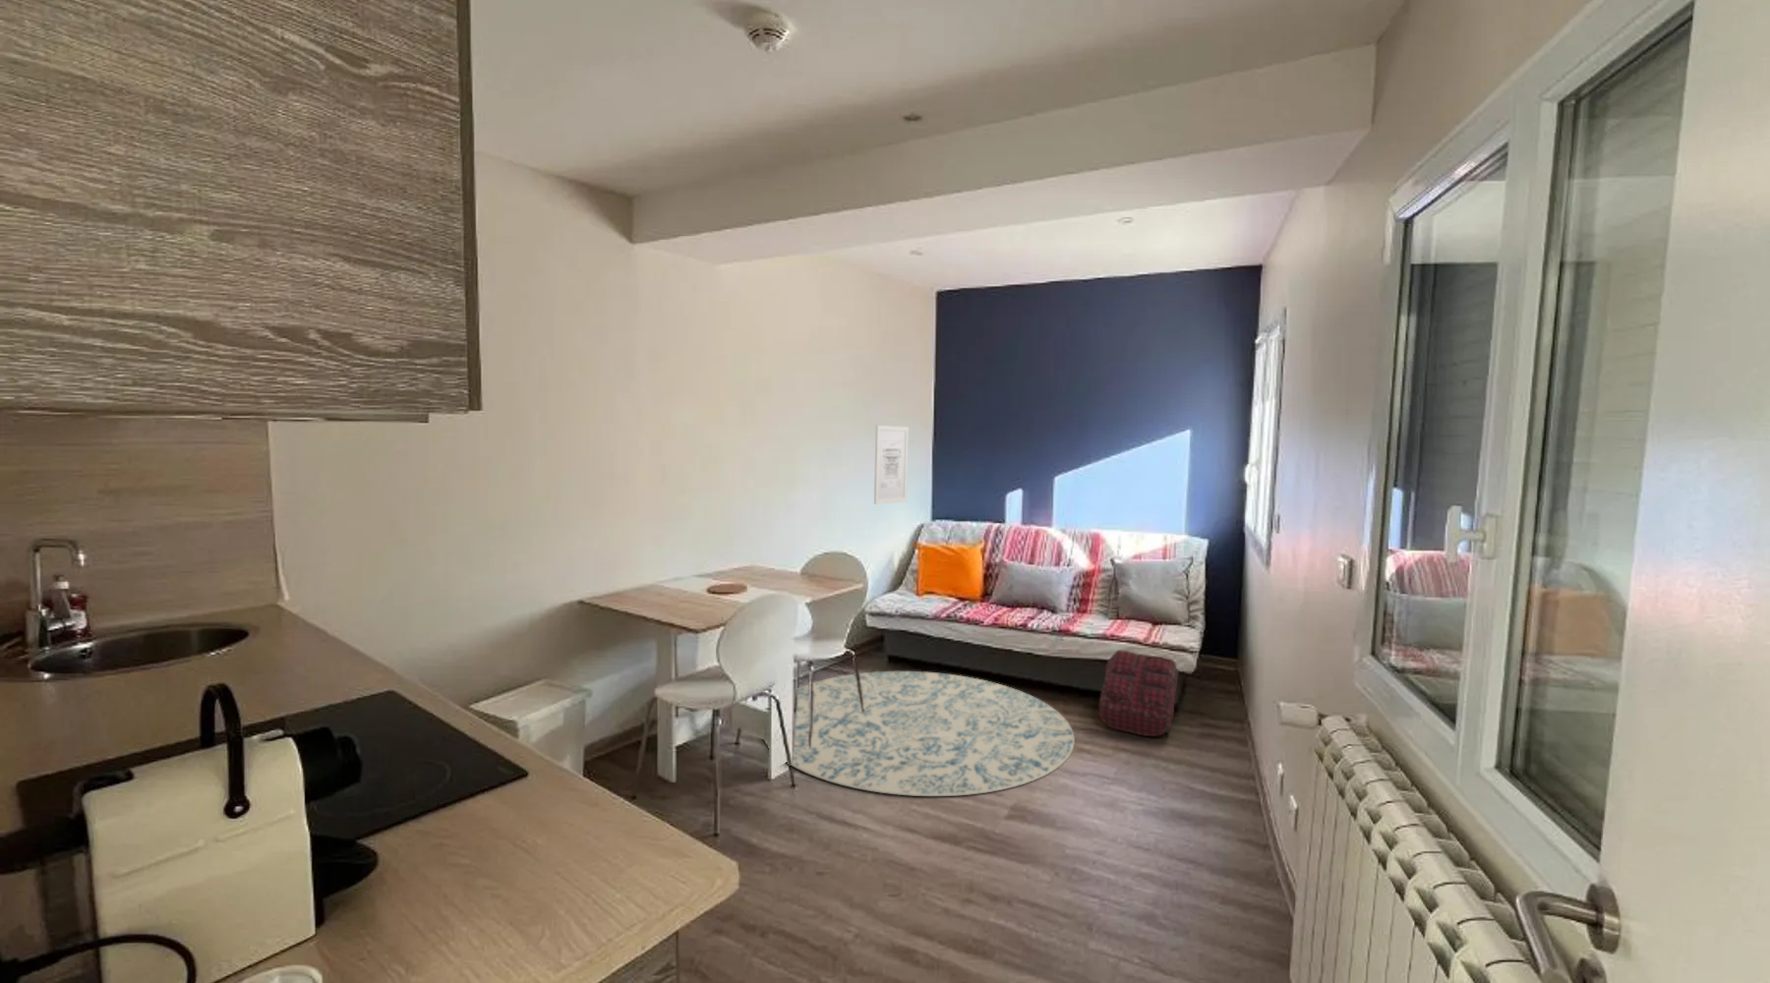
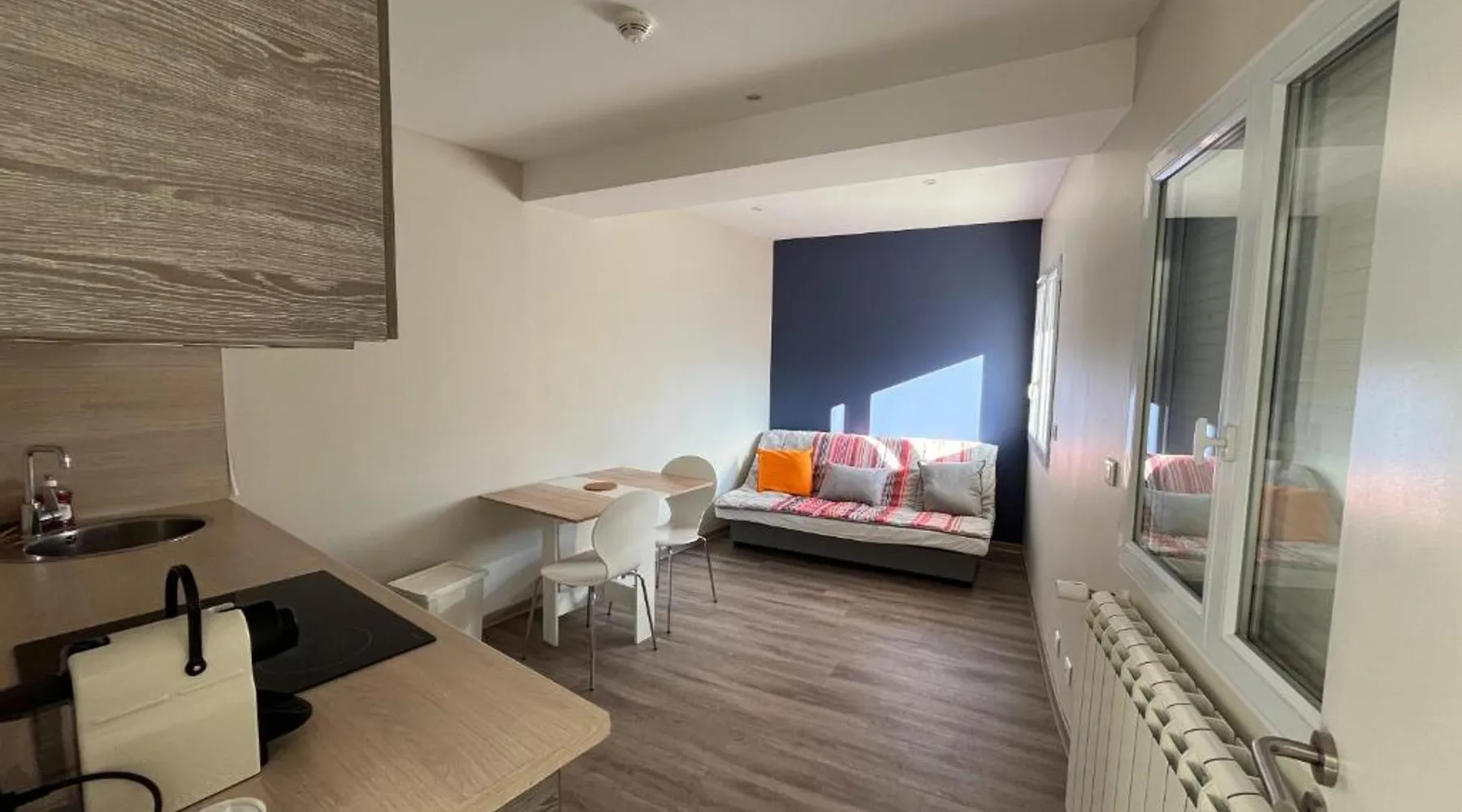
- backpack (1139, 689)
- rug (915, 719)
- wall art (891, 464)
